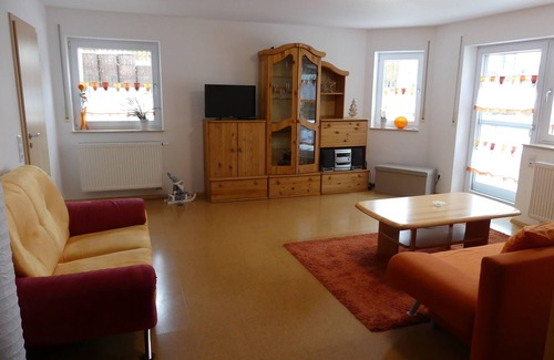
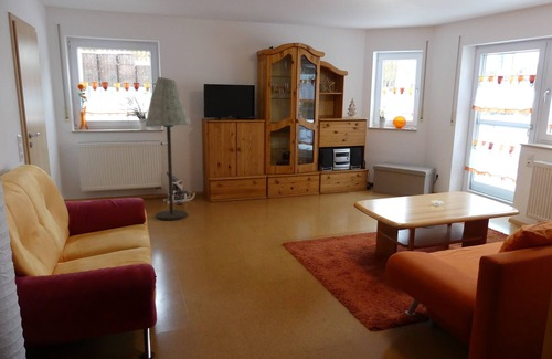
+ floor lamp (169, 148)
